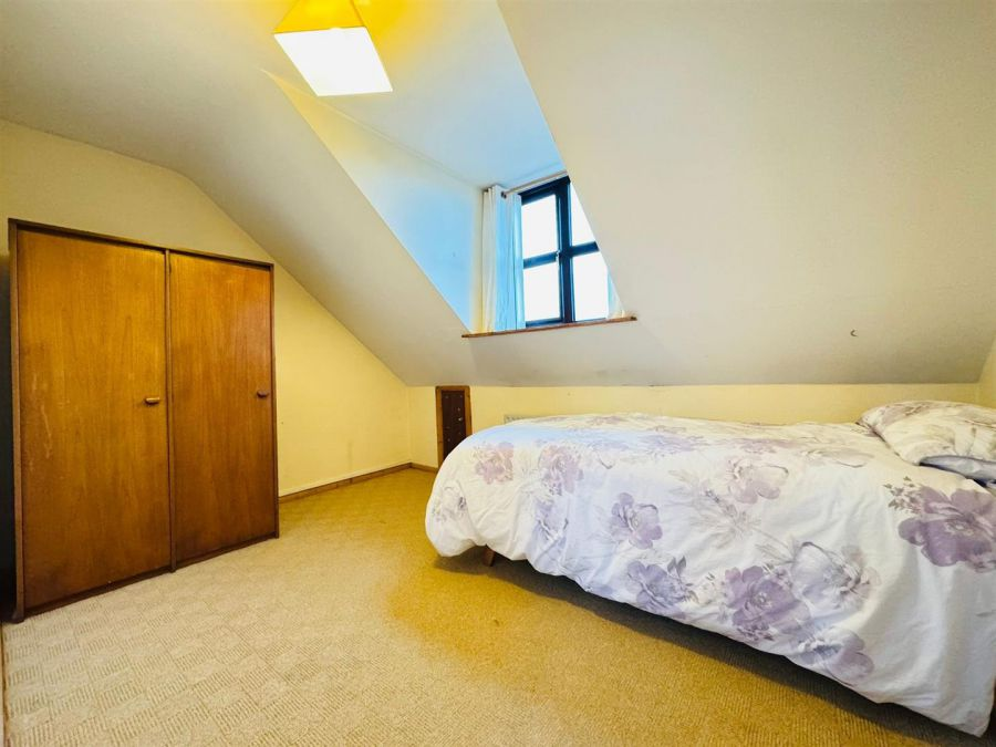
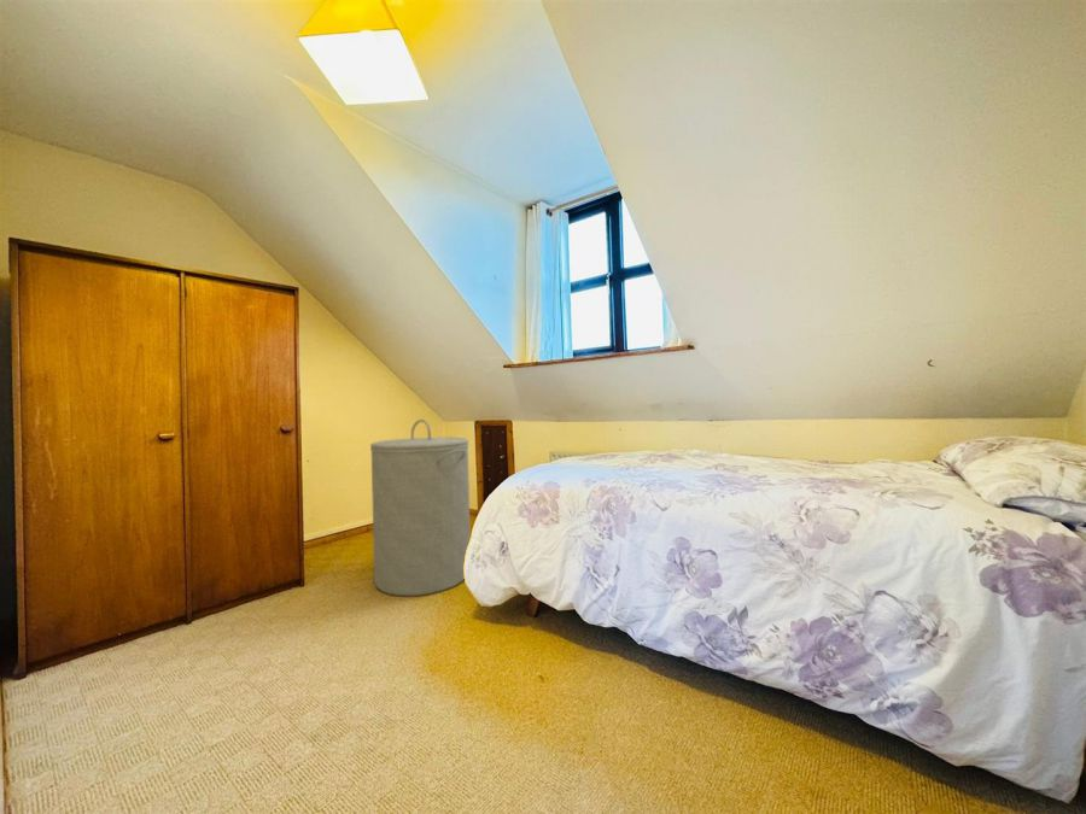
+ laundry hamper (421, 497)
